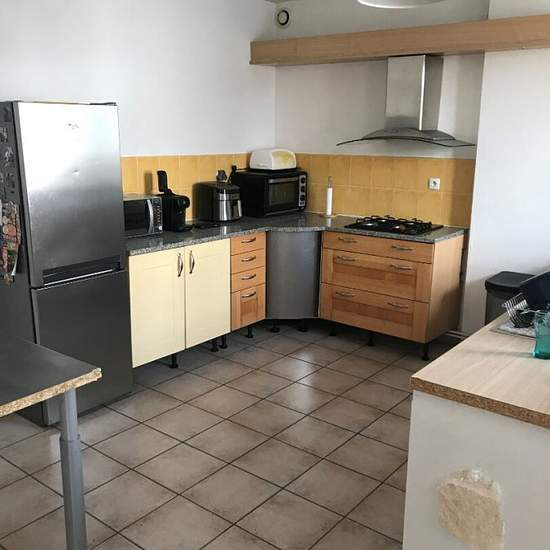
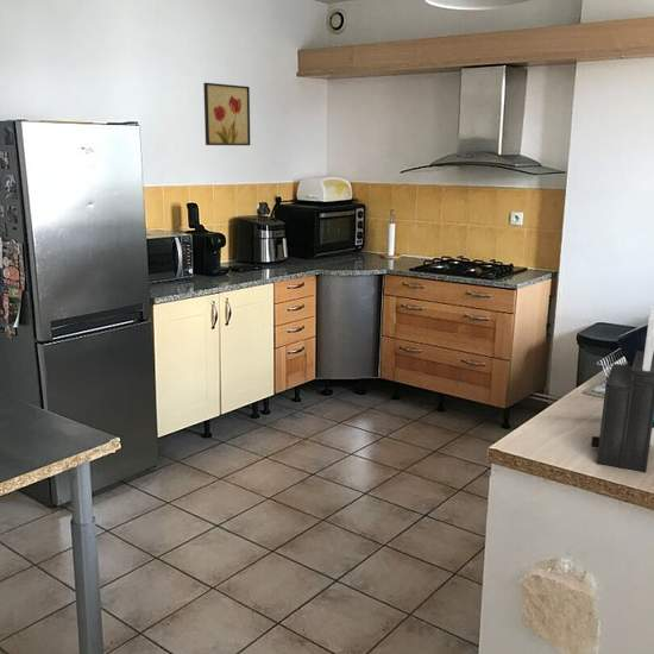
+ knife block (627, 383)
+ wall art (226, 115)
